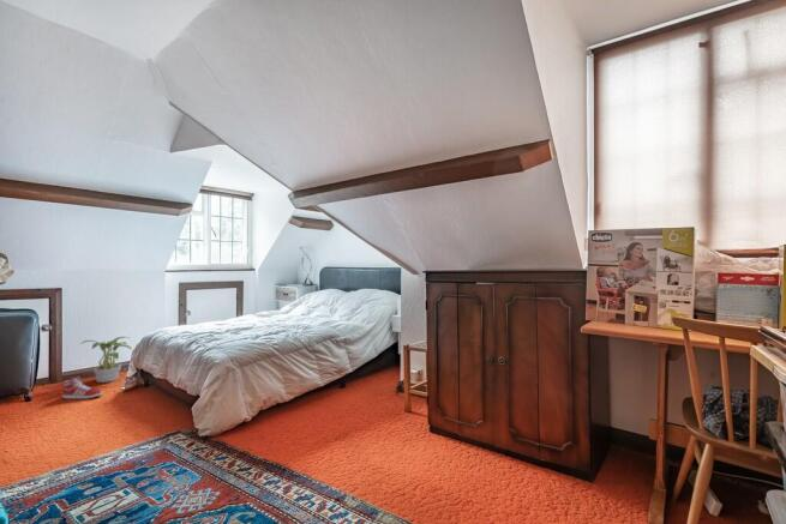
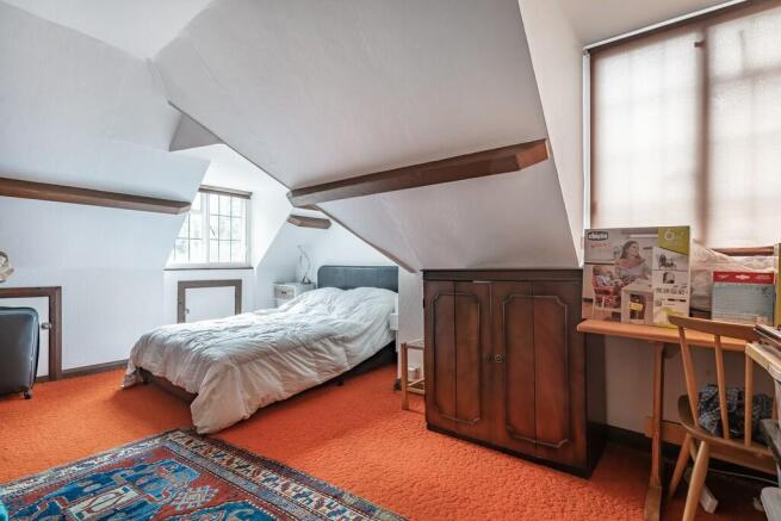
- sneaker (82, 387)
- potted plant (107, 359)
